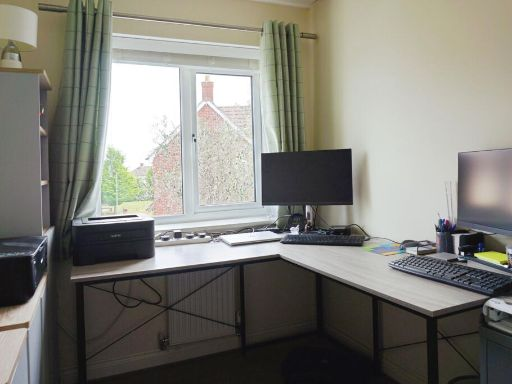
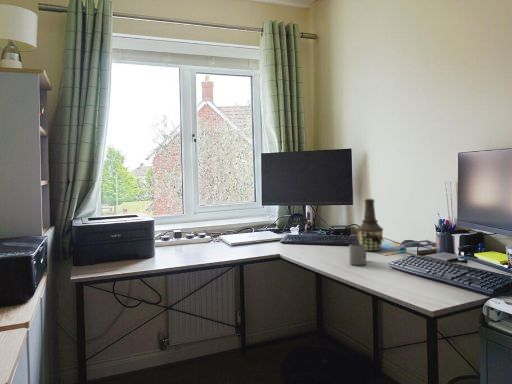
+ bottle (370, 224)
+ mug (359, 253)
